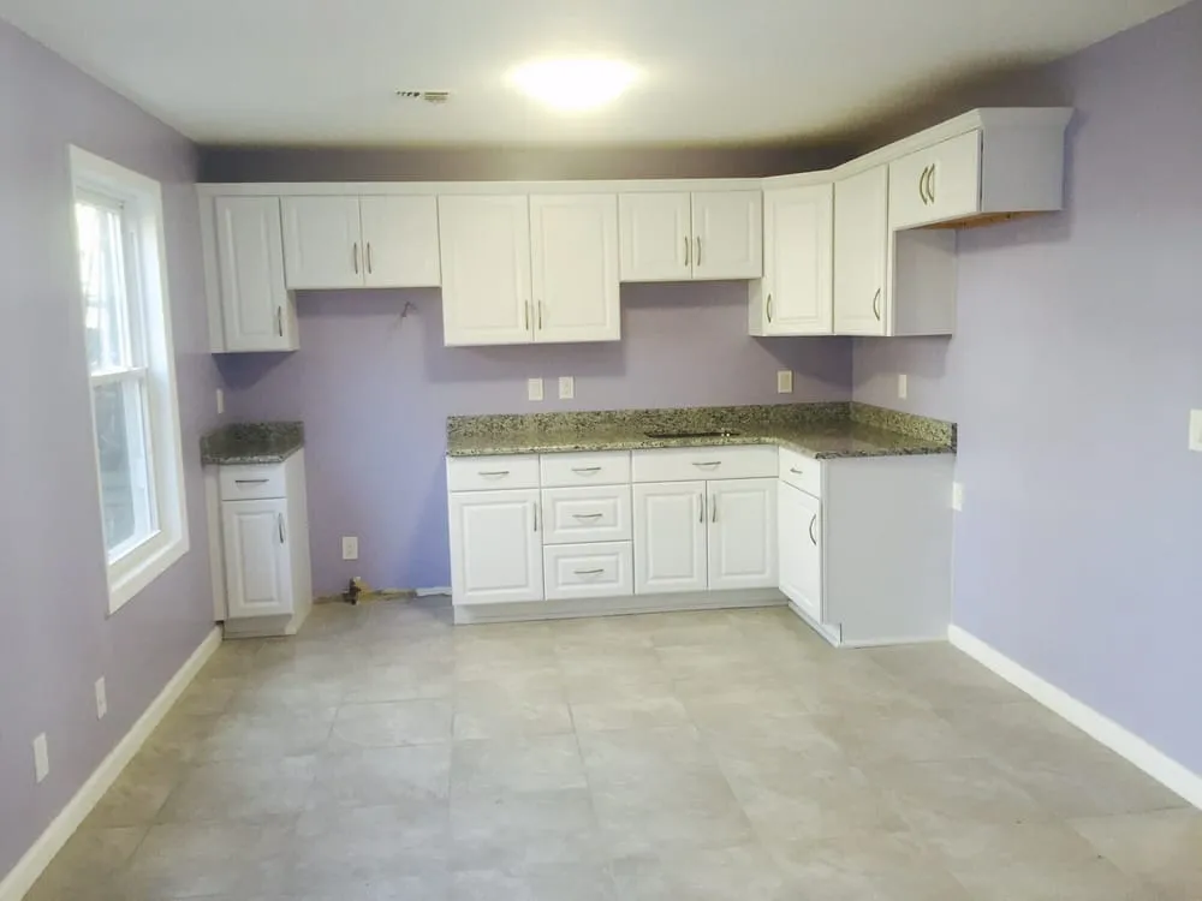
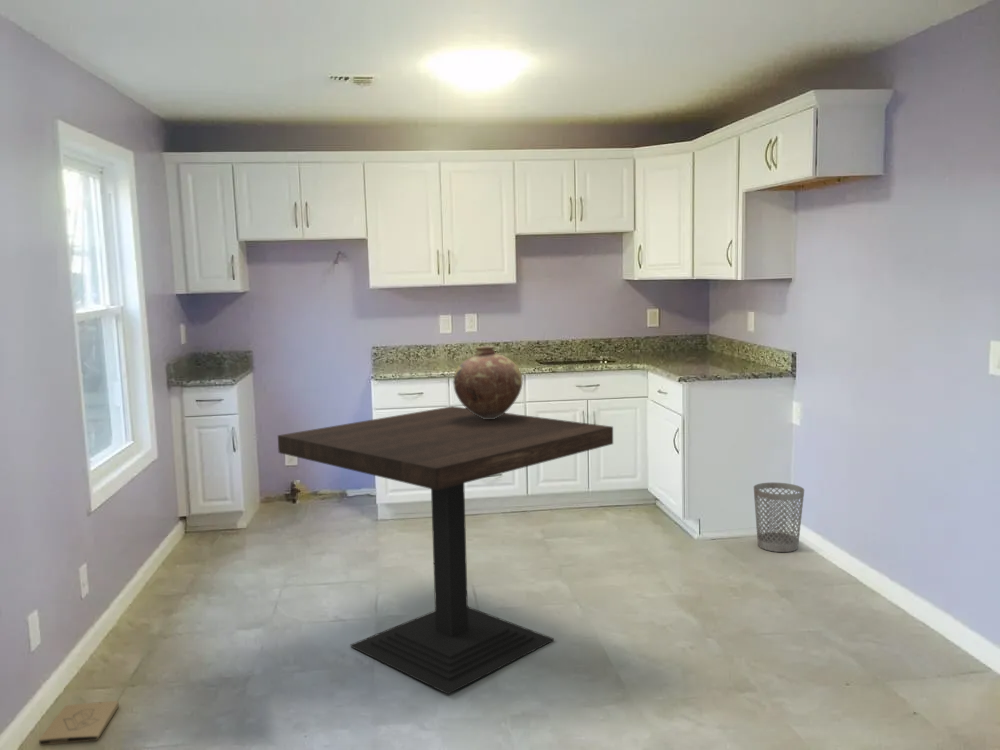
+ box (81, 722)
+ vase (488, 382)
+ wastebasket (778, 517)
+ dining table (449, 538)
